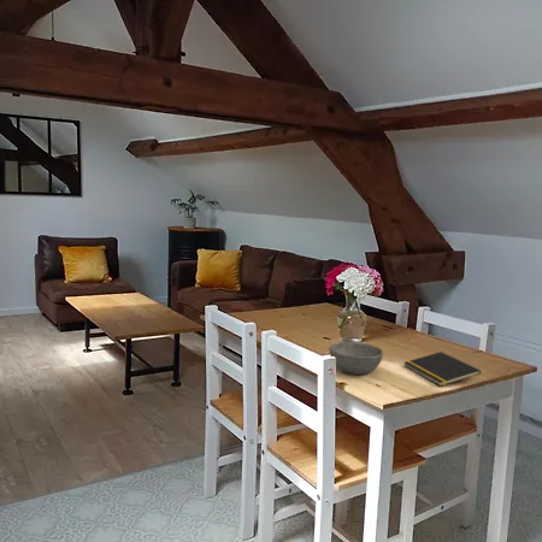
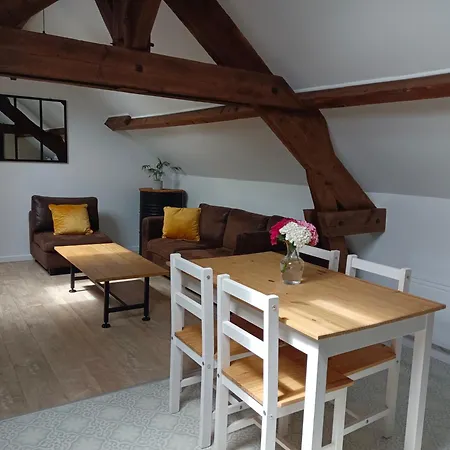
- bowl (355, 359)
- notepad (440, 367)
